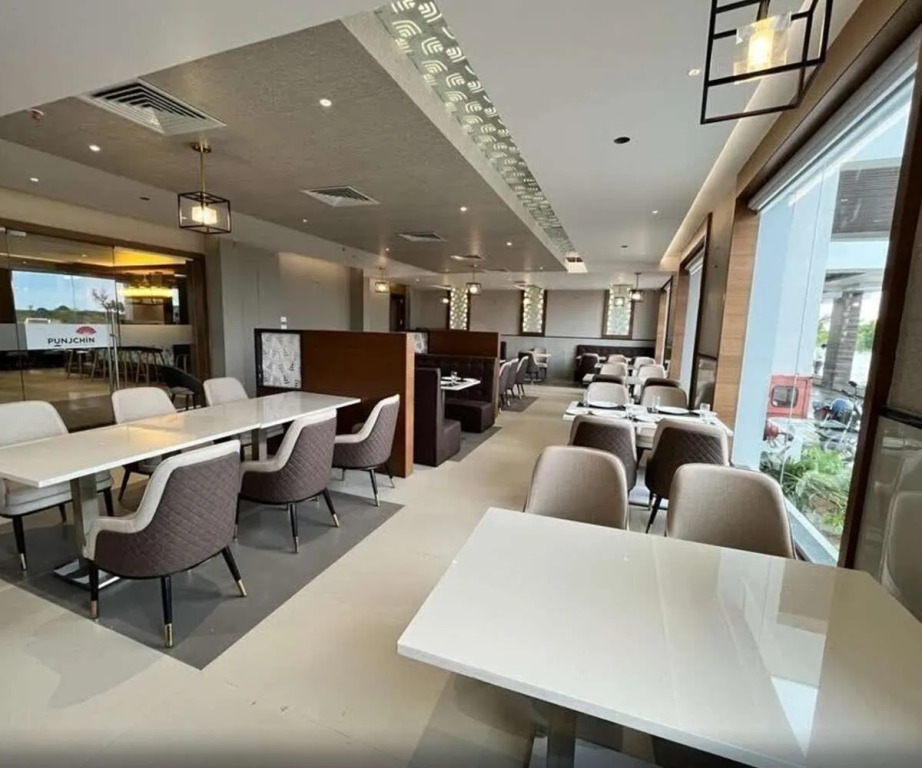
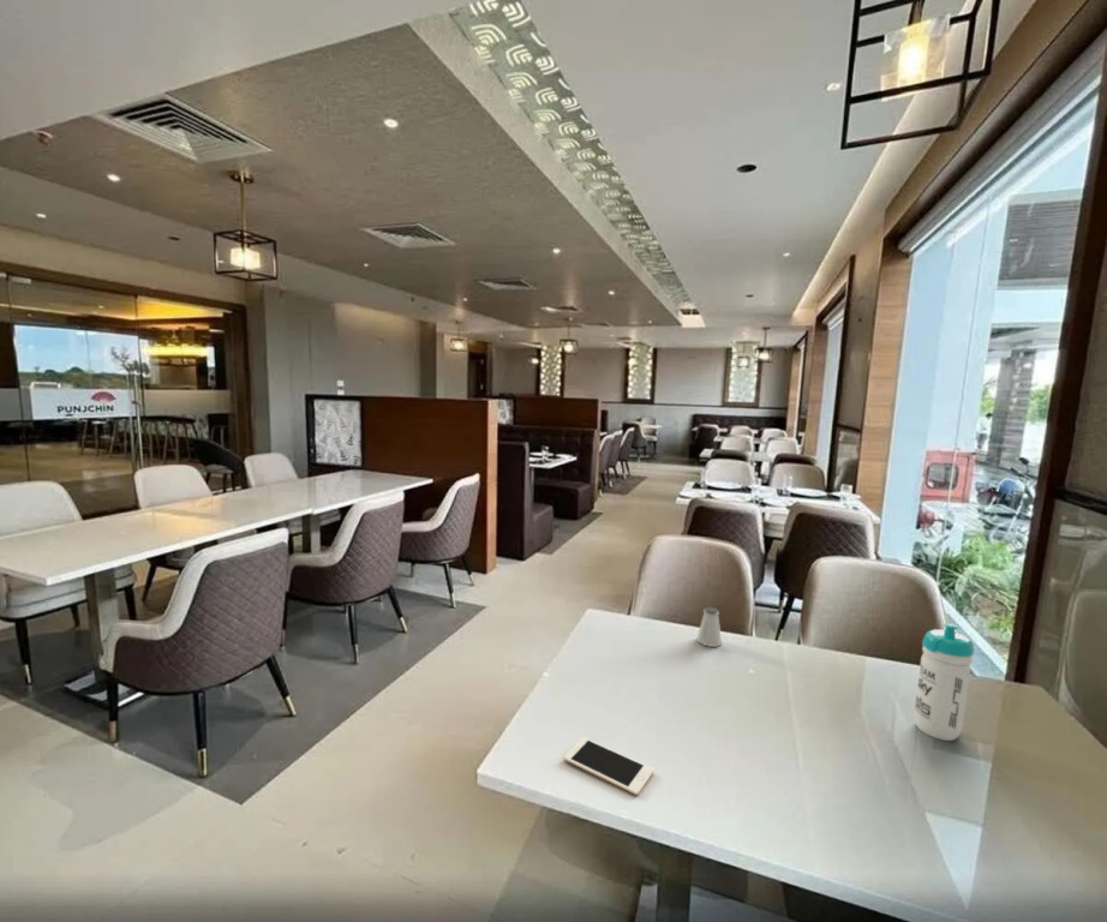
+ cell phone (608, 764)
+ water bottle (943, 677)
+ saltshaker (710, 624)
